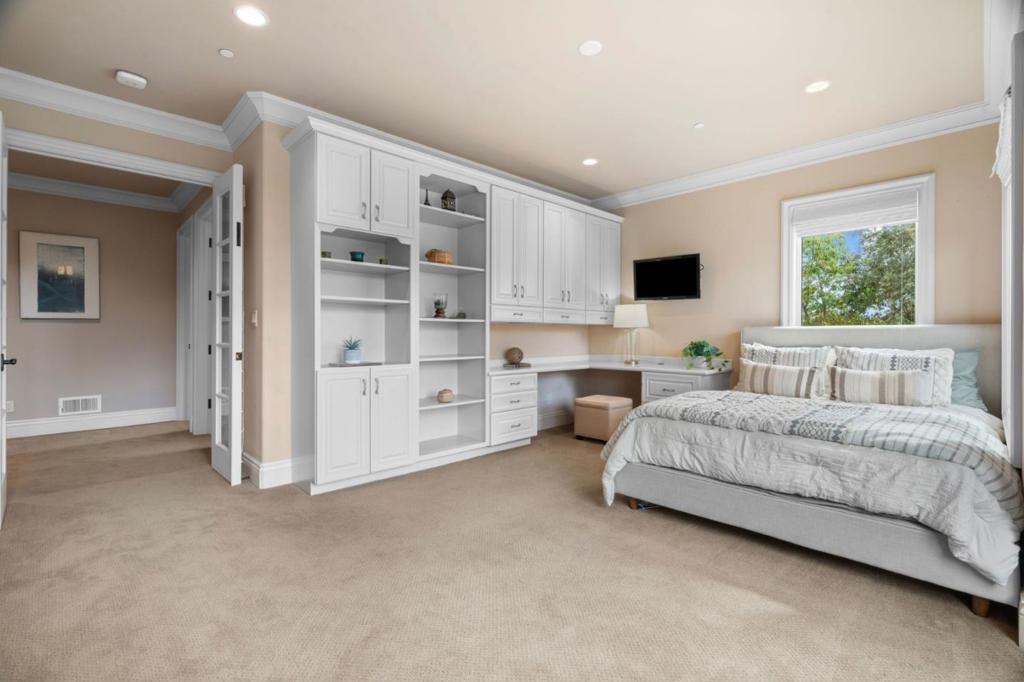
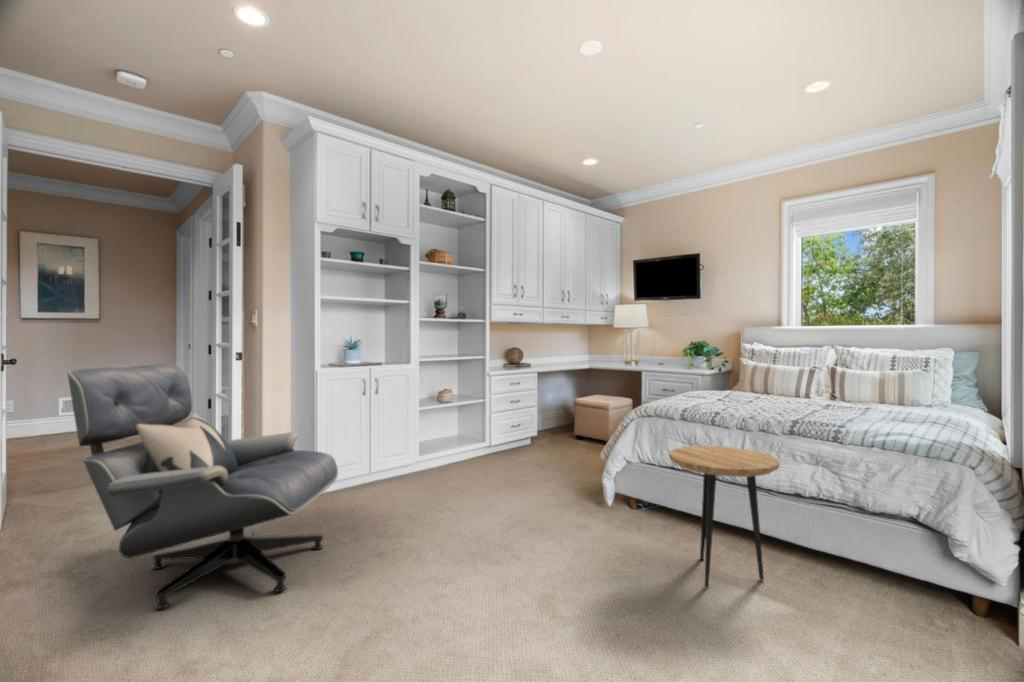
+ lounge chair (219, 466)
+ side table (713, 515)
